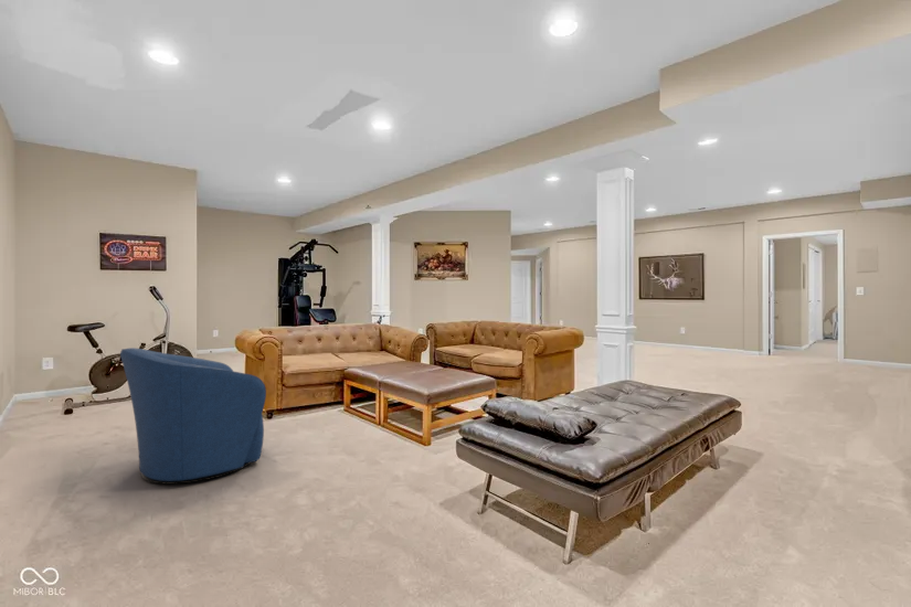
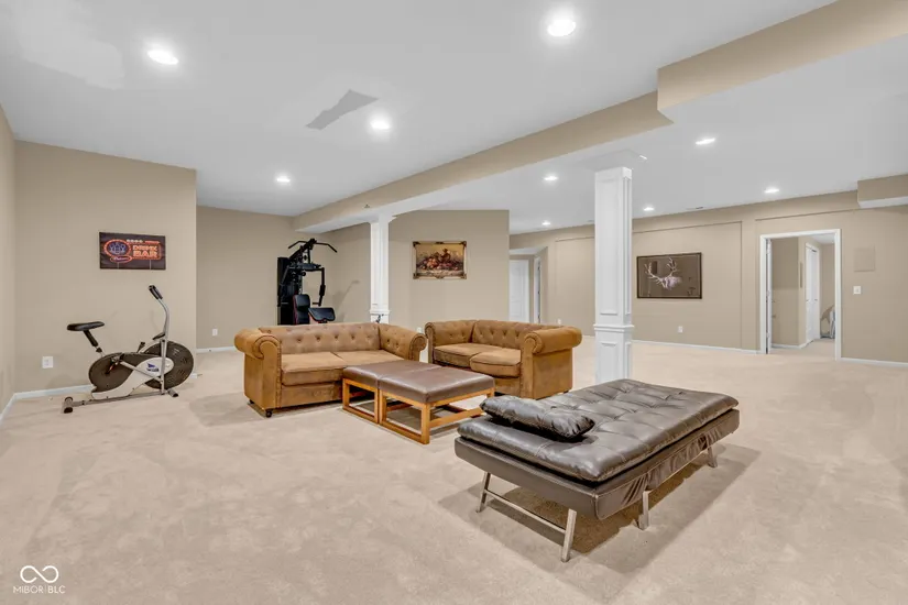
- armchair (193, 405)
